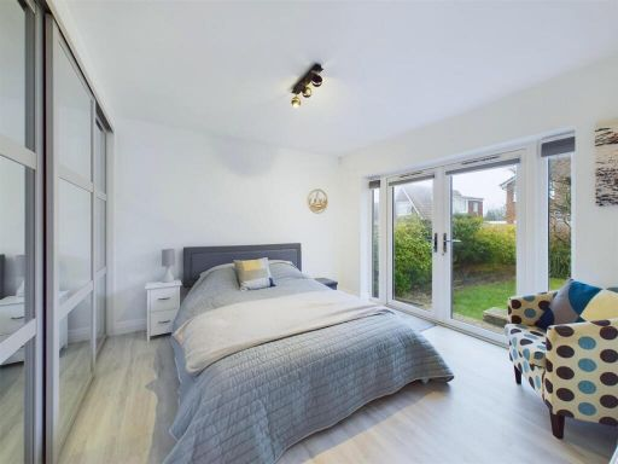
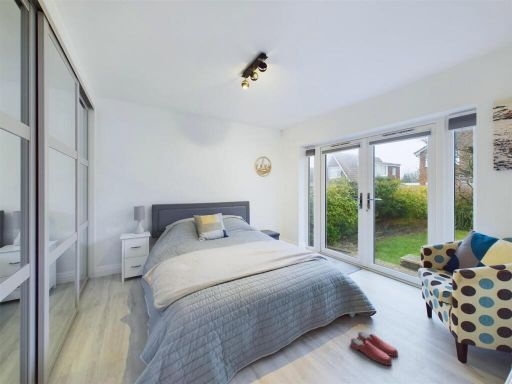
+ slippers (373, 344)
